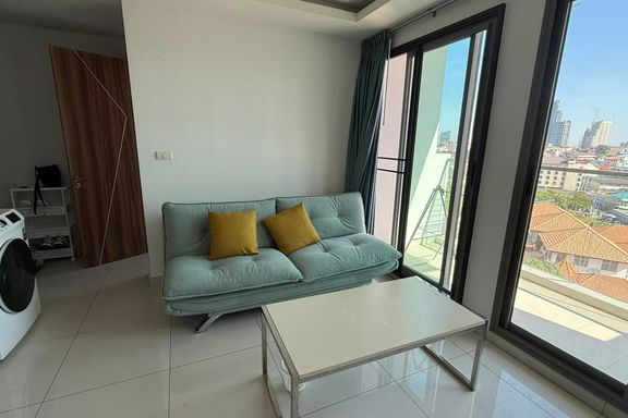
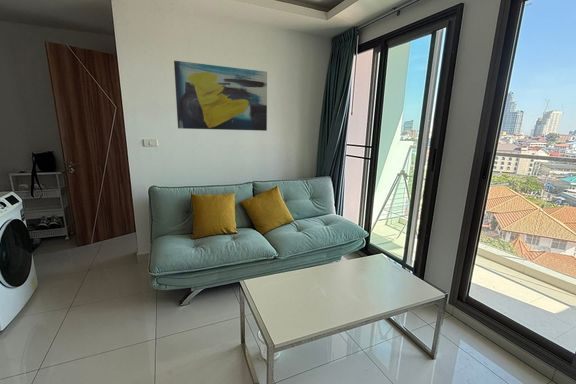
+ wall art (224, 98)
